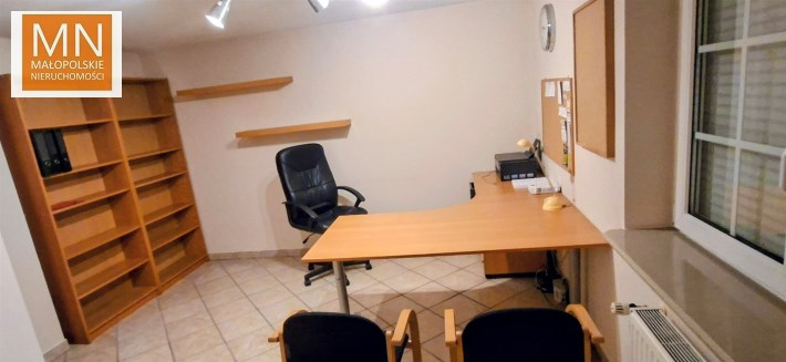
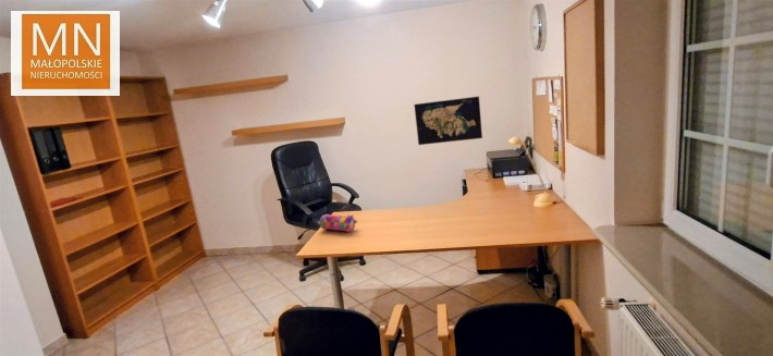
+ map (447, 121)
+ pencil case (338, 222)
